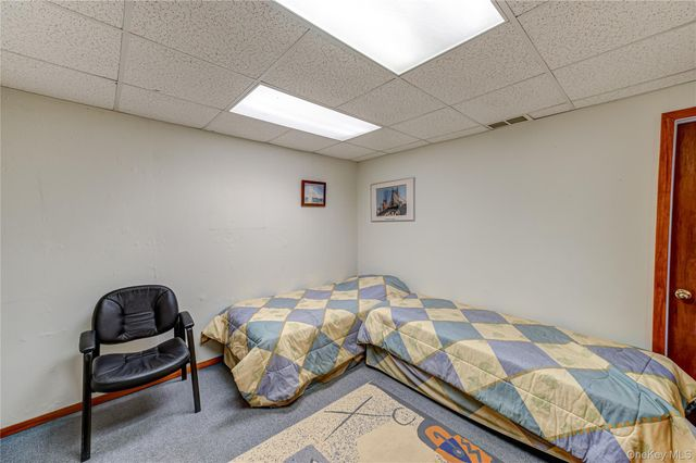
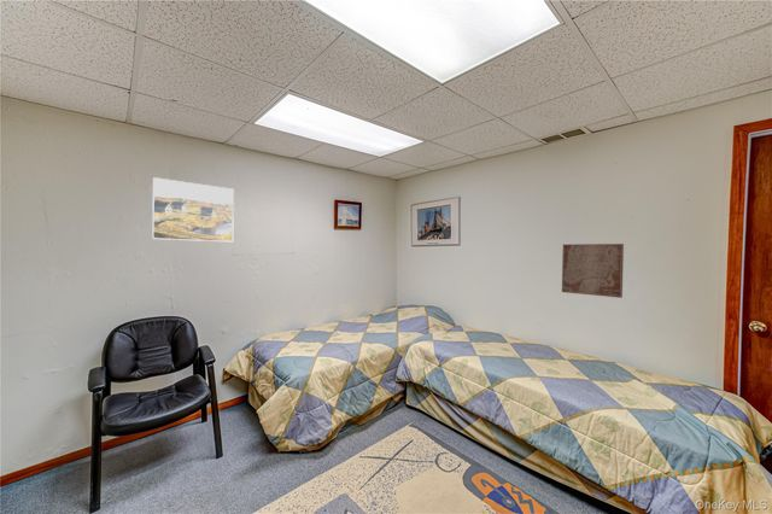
+ wall art (590, 269)
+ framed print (195, 211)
